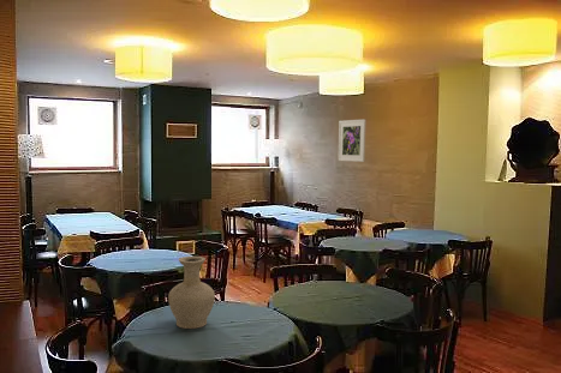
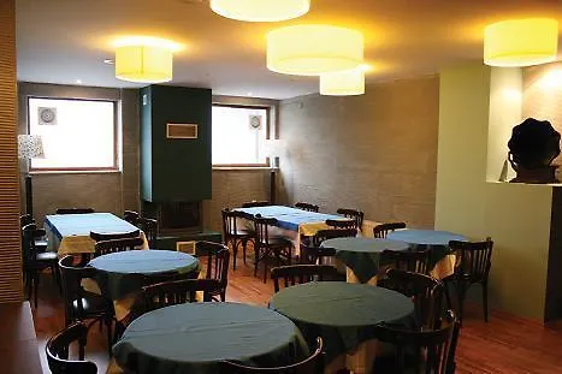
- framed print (351, 140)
- vase (191, 290)
